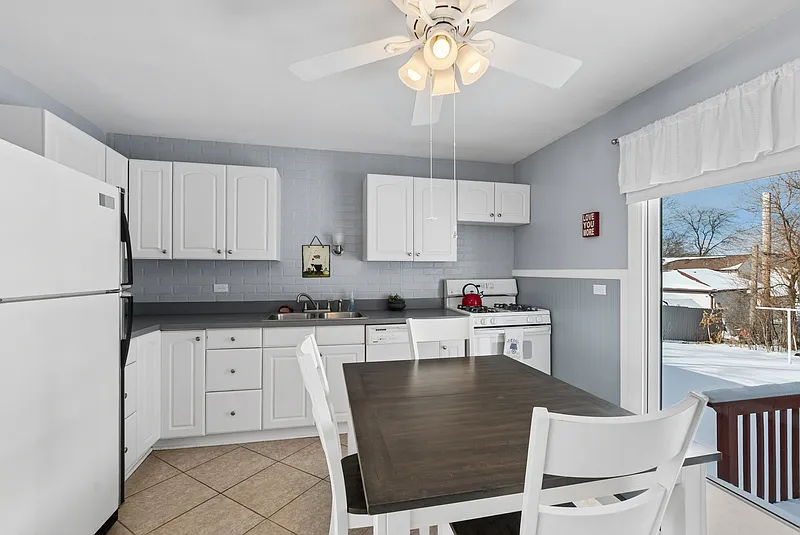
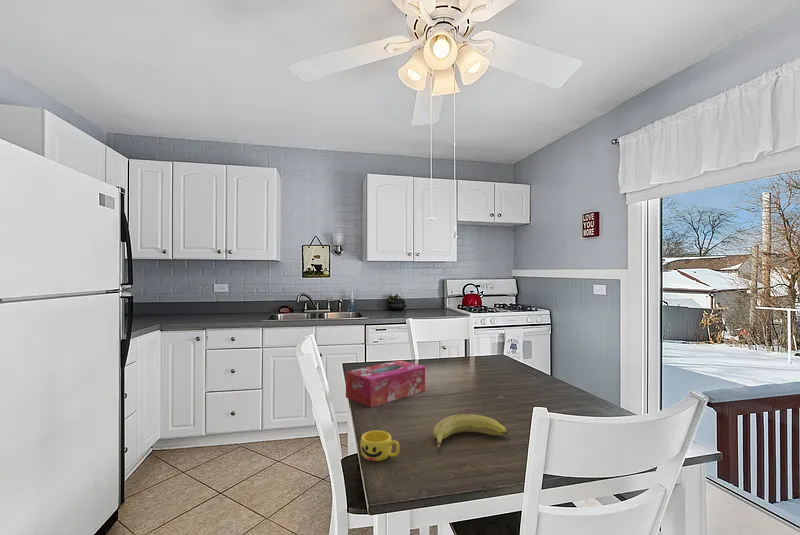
+ tissue box (386, 381)
+ cup (380, 446)
+ fruit (469, 431)
